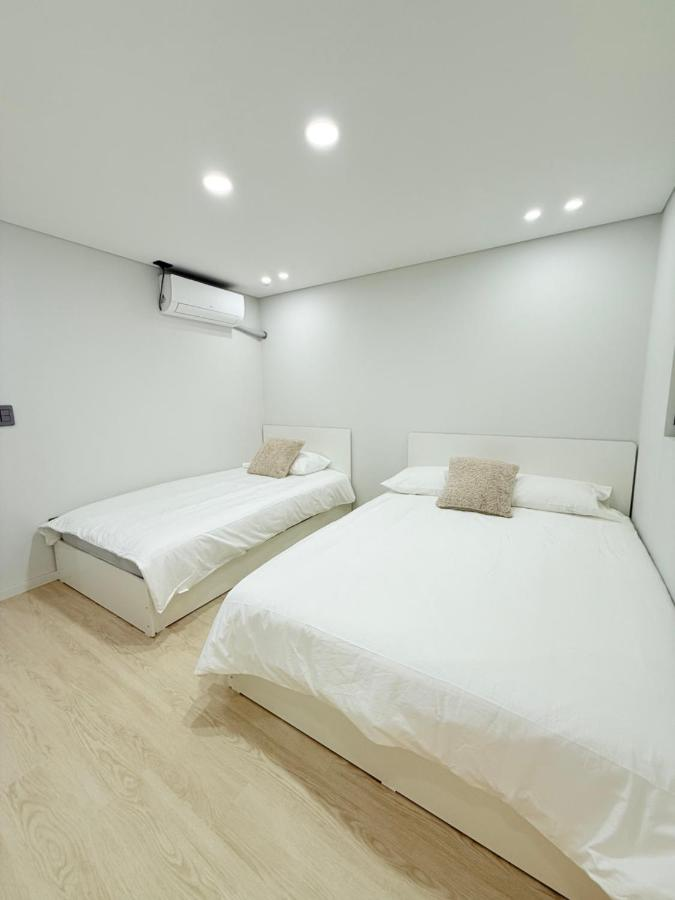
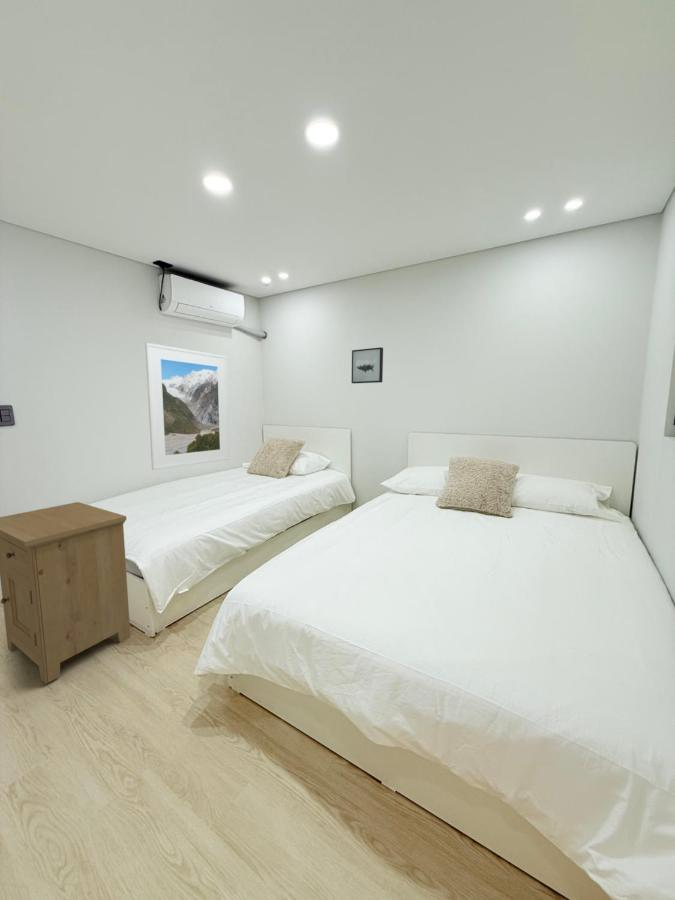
+ wall art (366, 366)
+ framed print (192, 408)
+ nightstand (61, 582)
